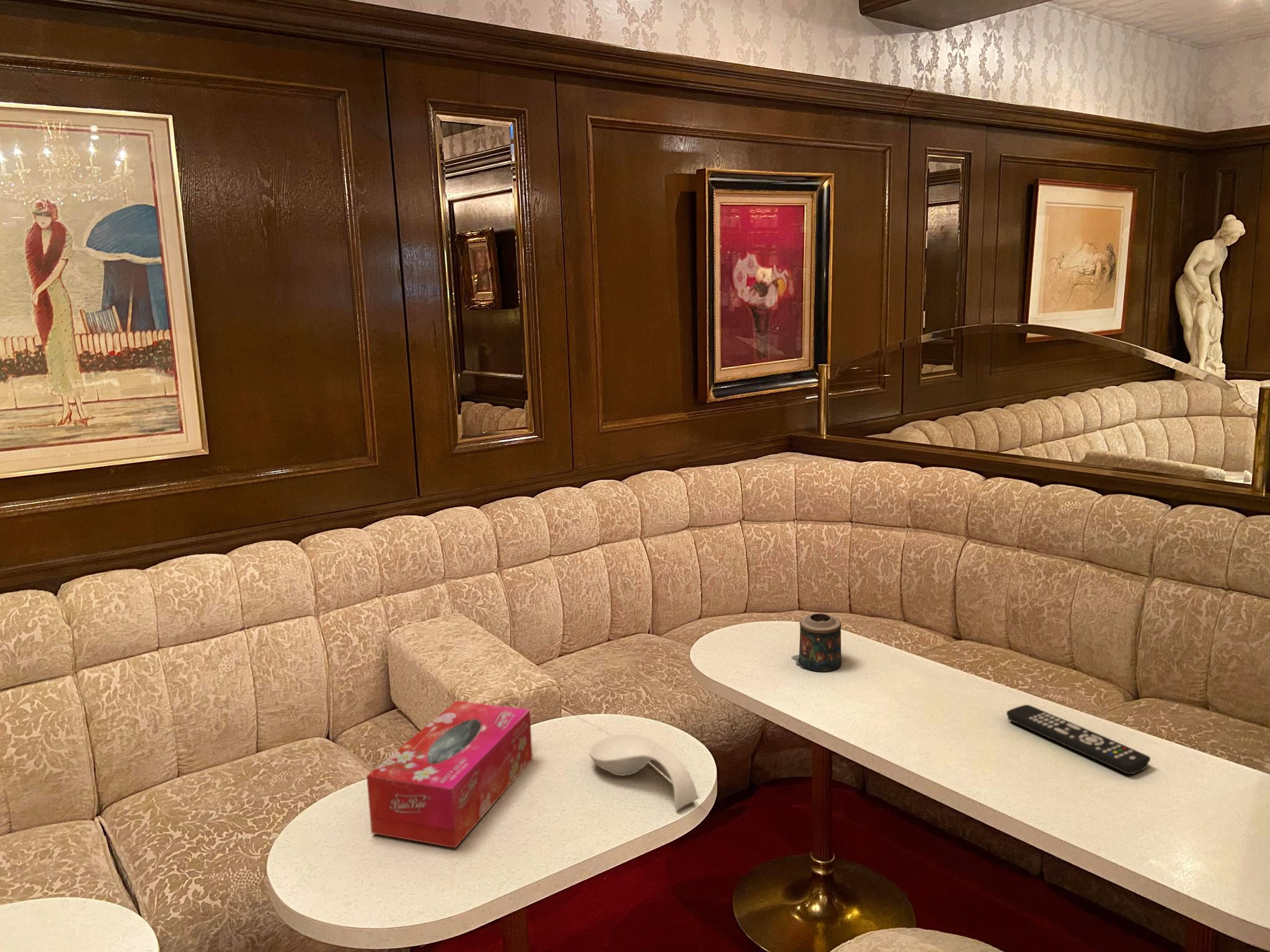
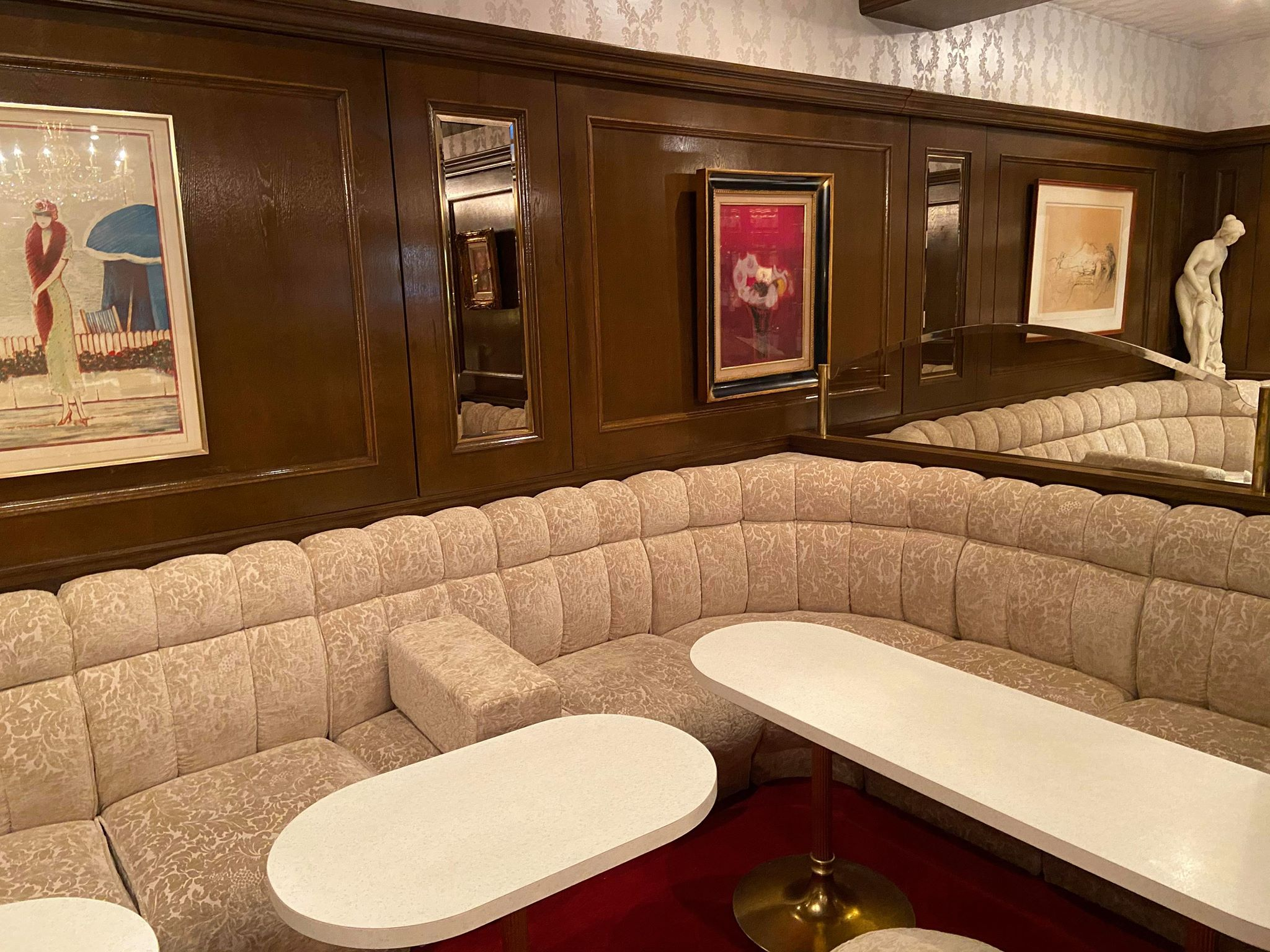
- spoon rest (642, 760)
- tissue box (456, 767)
- remote control (1074, 738)
- candle (815, 638)
